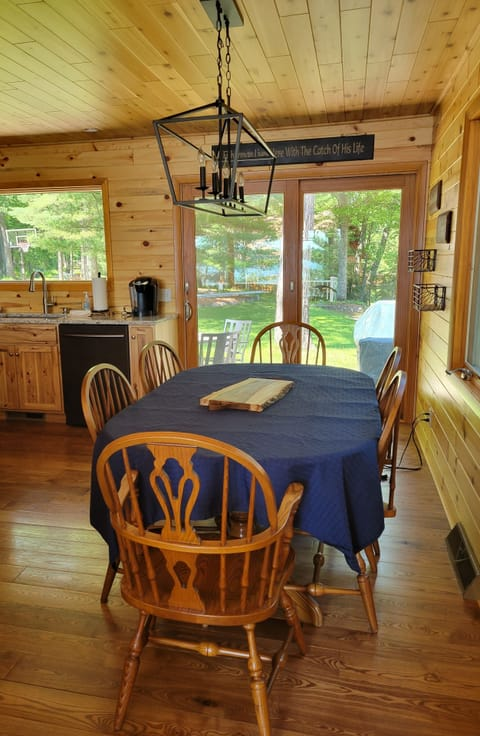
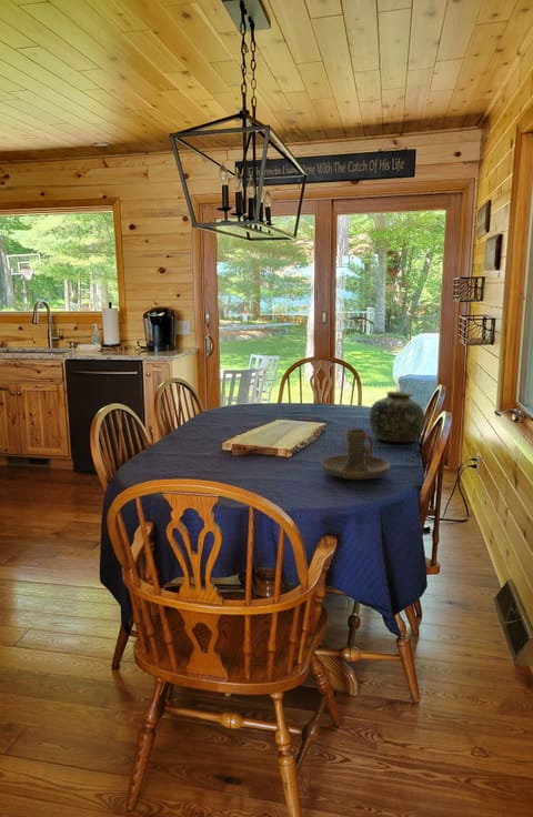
+ candle holder (358, 451)
+ vase (396, 415)
